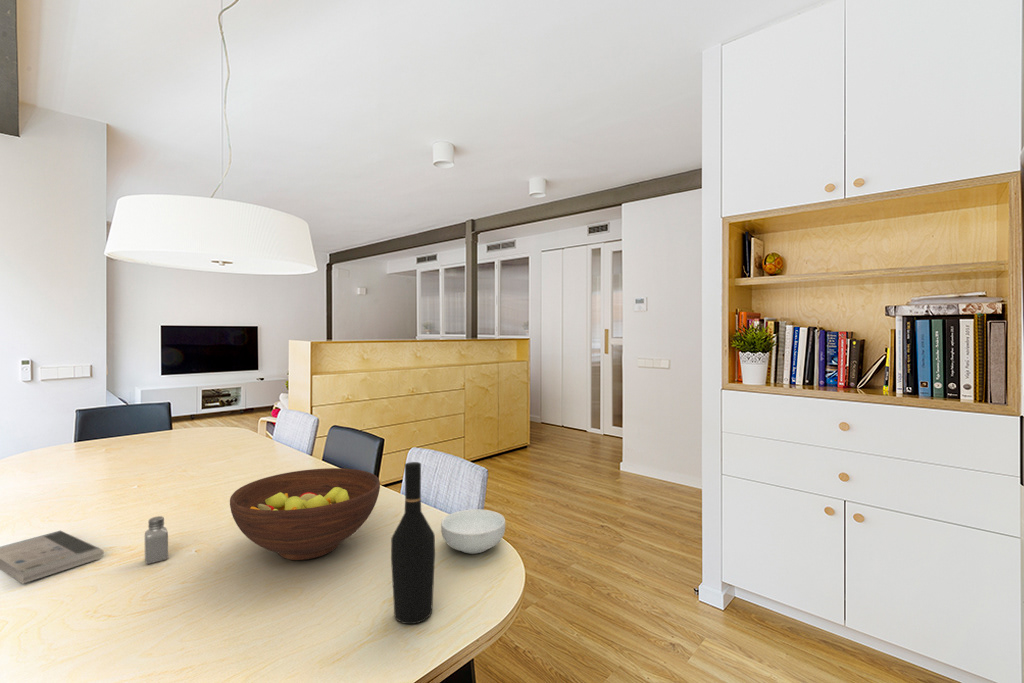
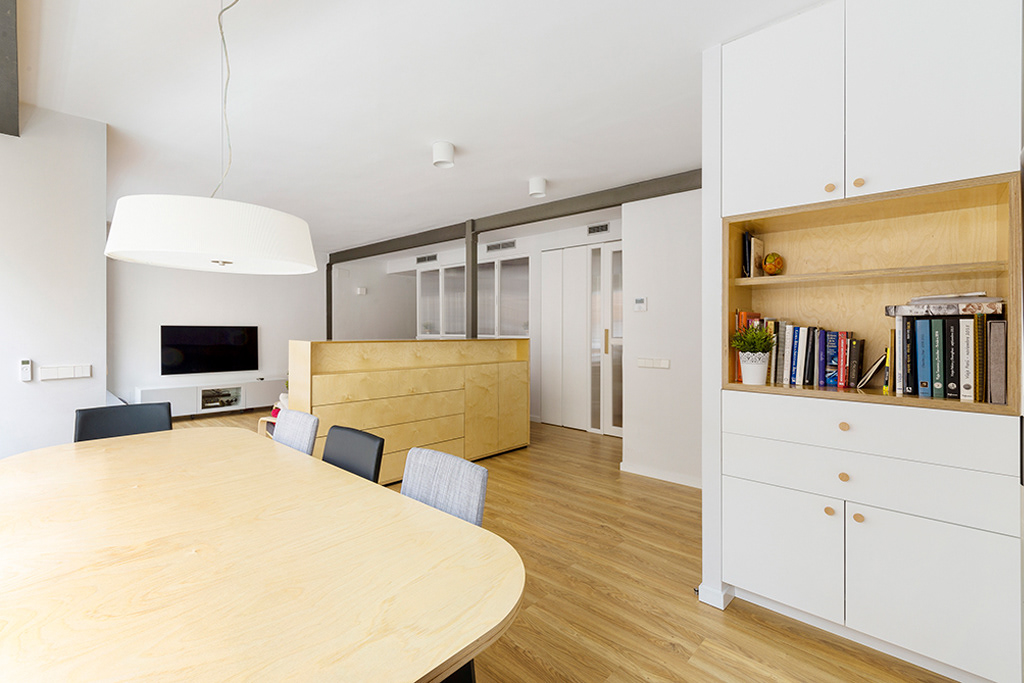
- book (45, 553)
- fruit bowl (309, 518)
- wine bottle (413, 539)
- cereal bowl (473, 533)
- saltshaker (156, 538)
